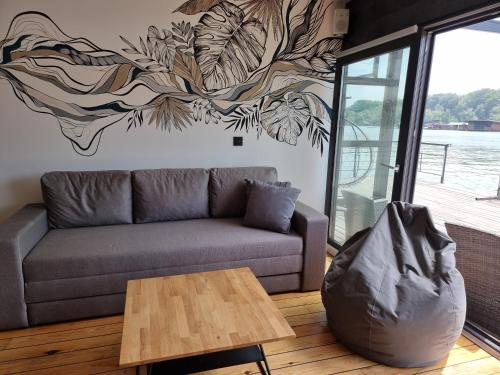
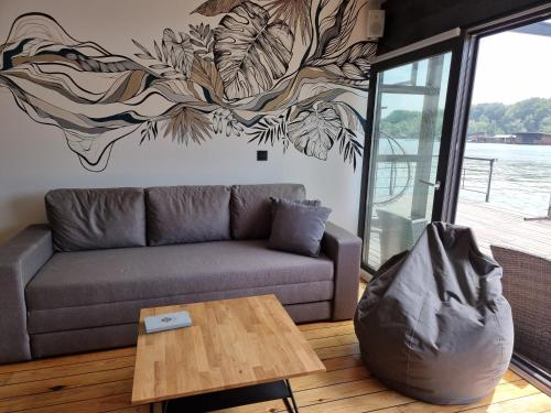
+ notepad (168, 320)
